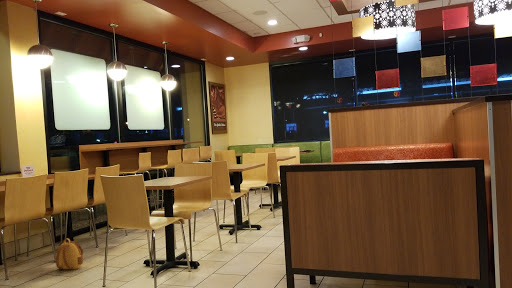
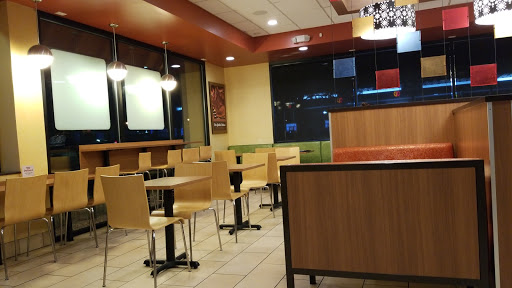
- backpack (68, 253)
